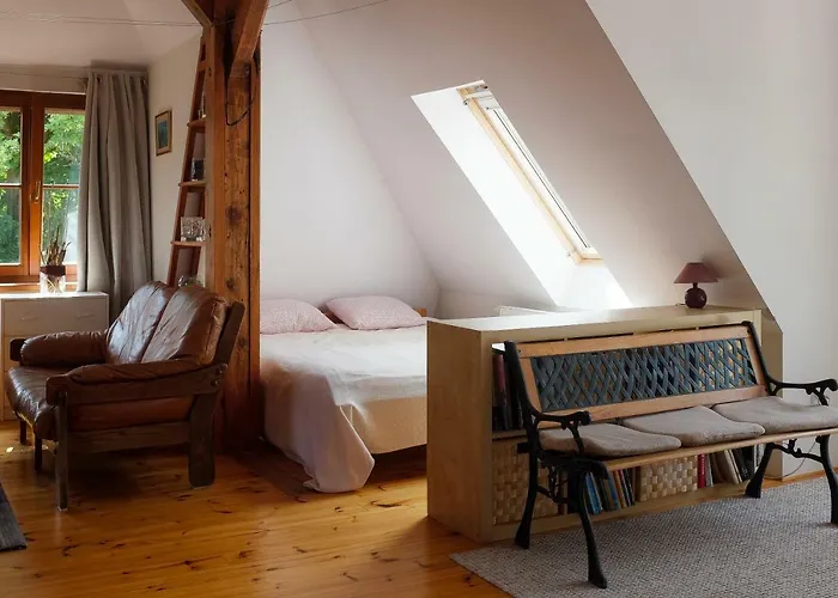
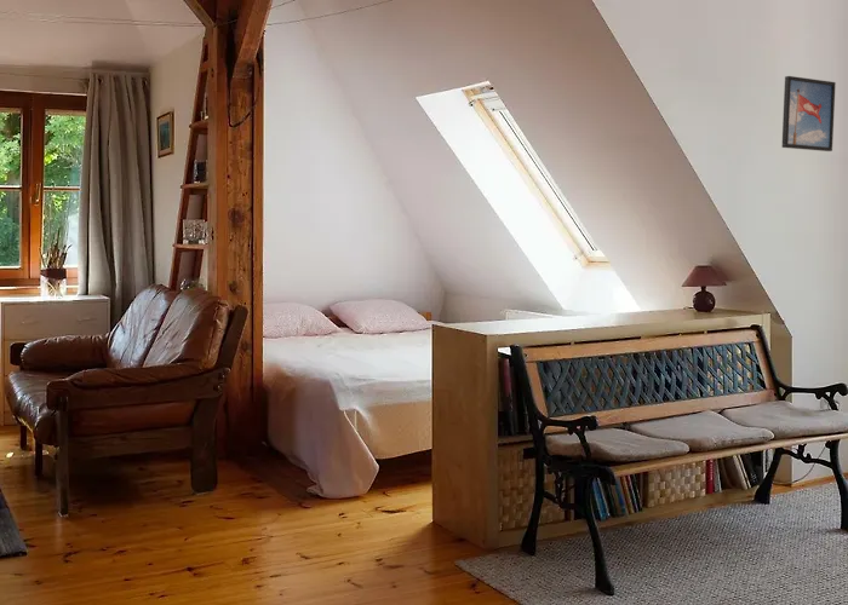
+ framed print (808, 114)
